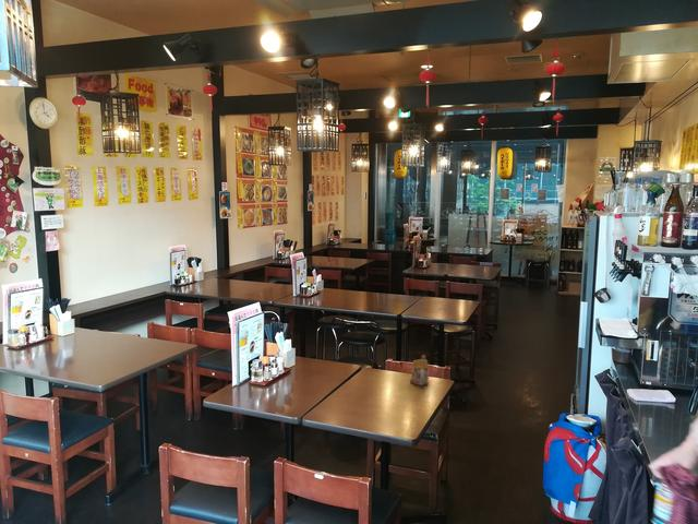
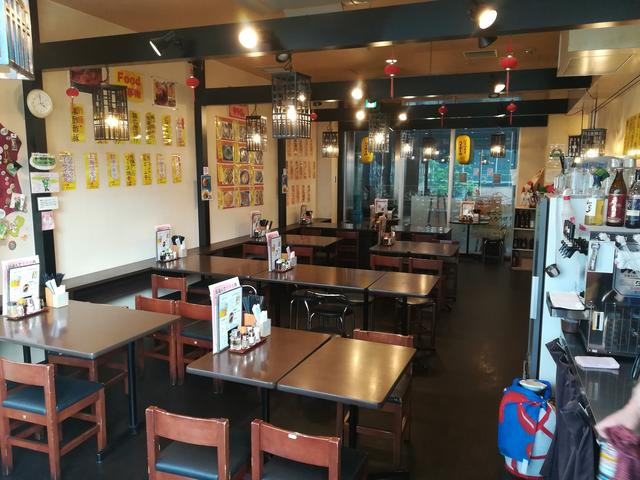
- teapot (419, 367)
